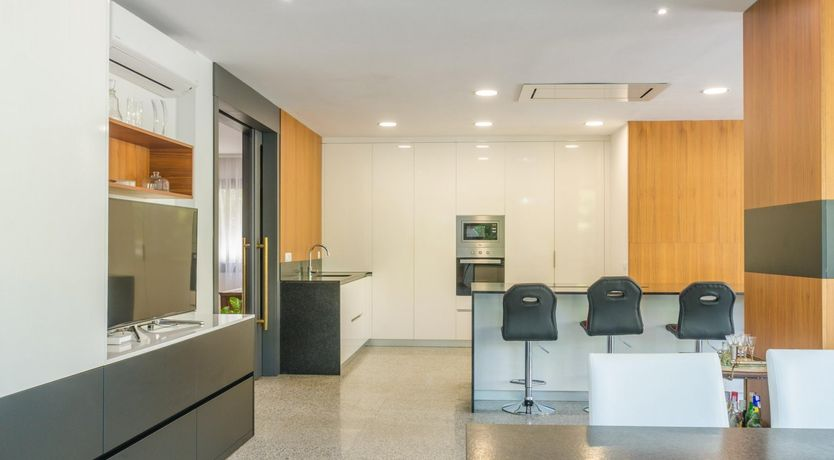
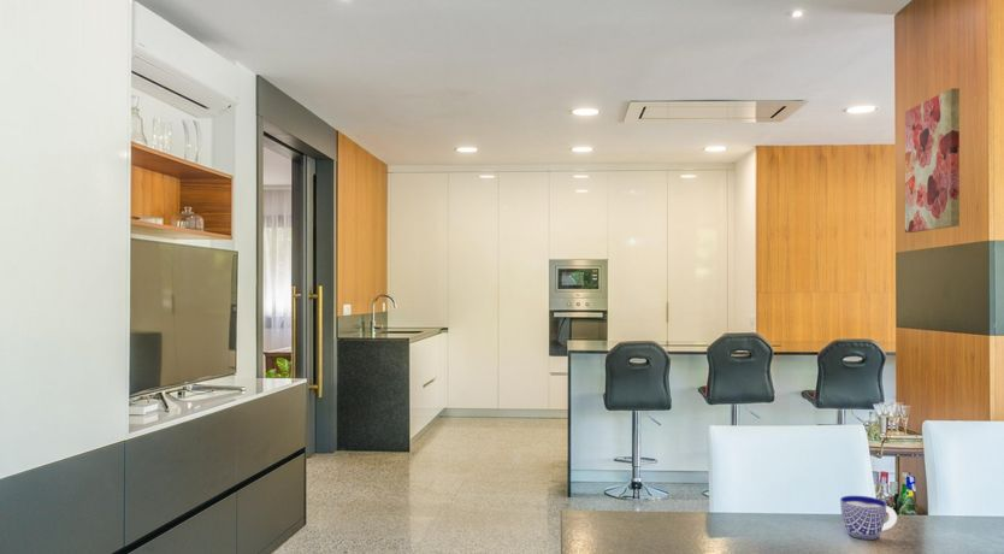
+ cup (869, 518)
+ wall art (929, 165)
